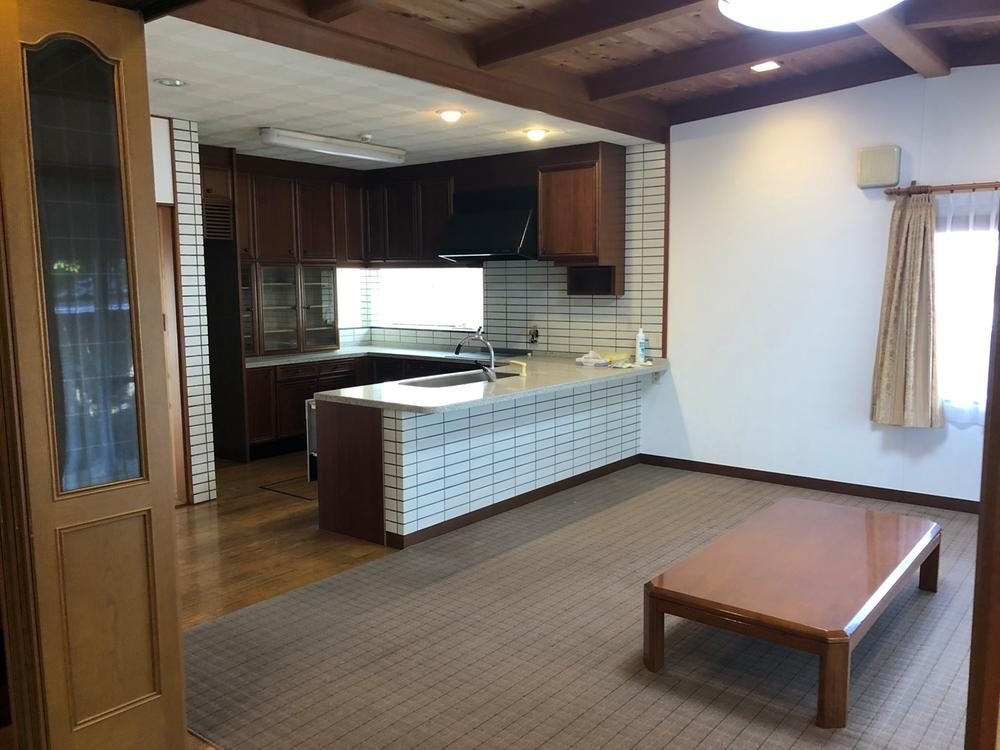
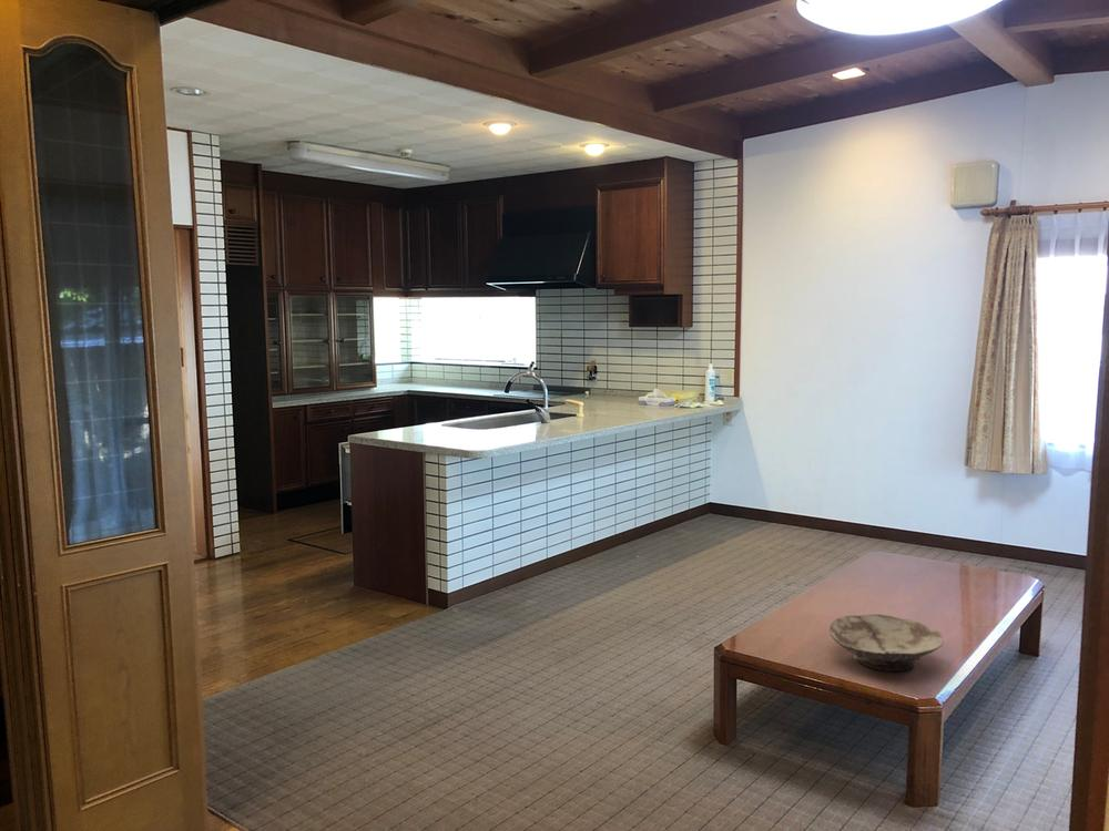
+ bowl (884, 646)
